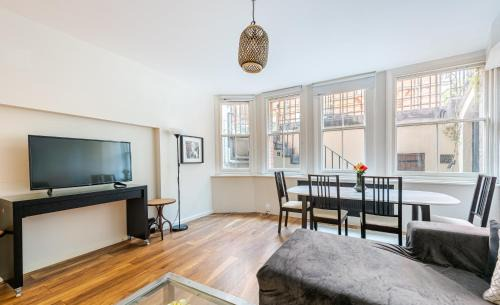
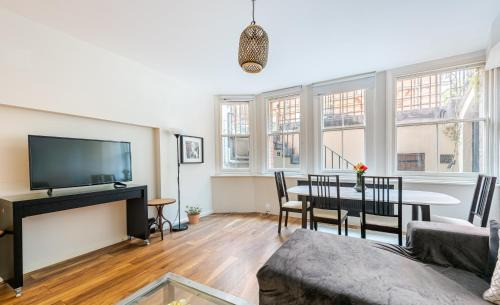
+ potted plant (194, 213)
